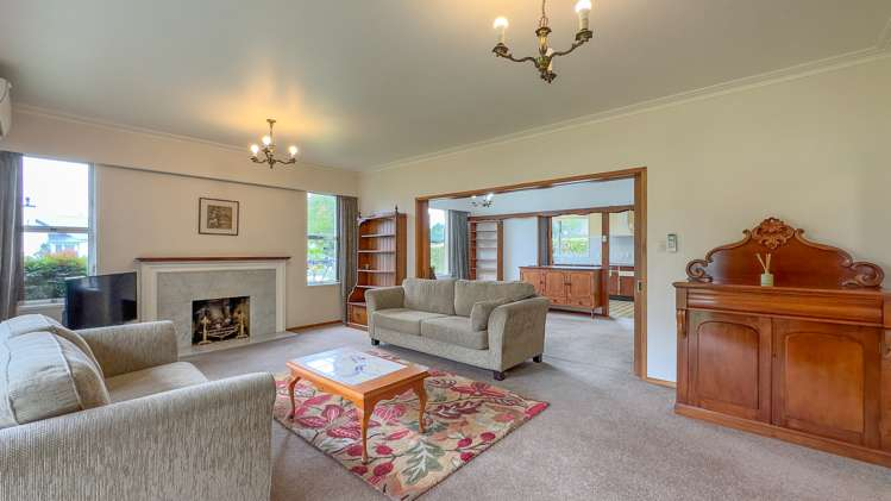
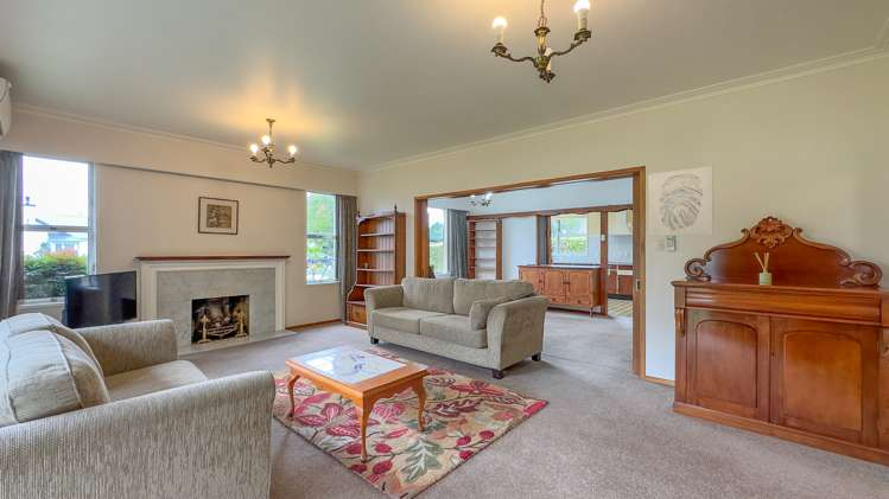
+ wall art (679, 203)
